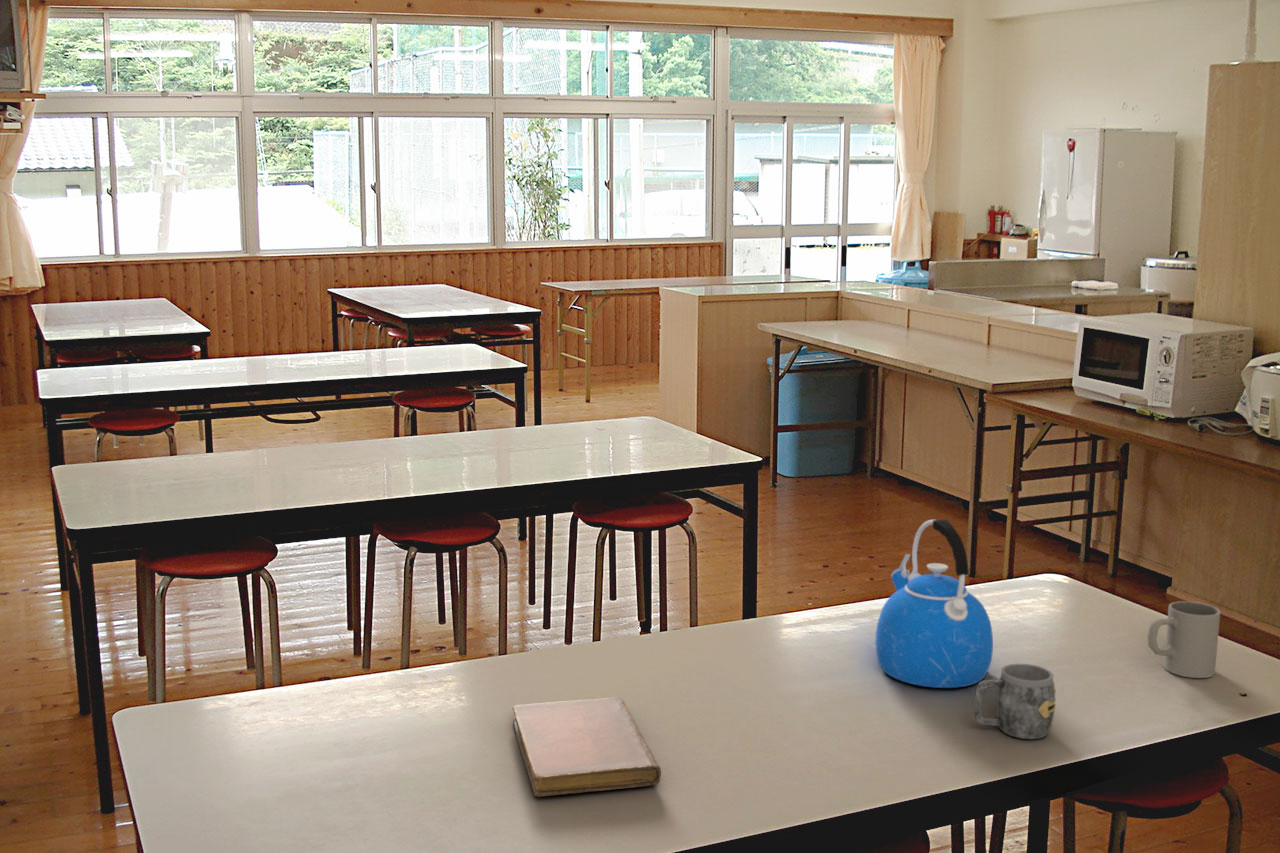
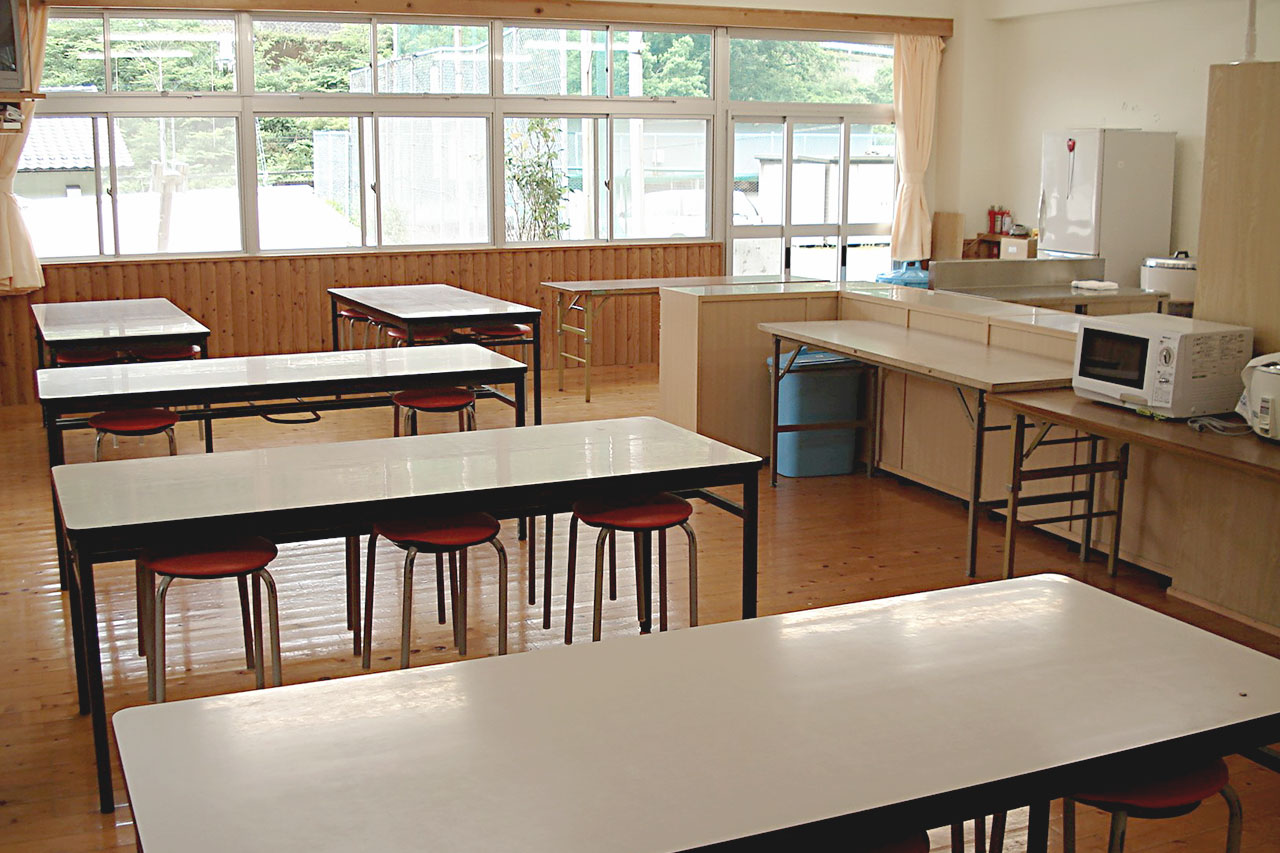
- kettle (929, 591)
- mug (1180, 640)
- notebook (582, 742)
- mug (1014, 701)
